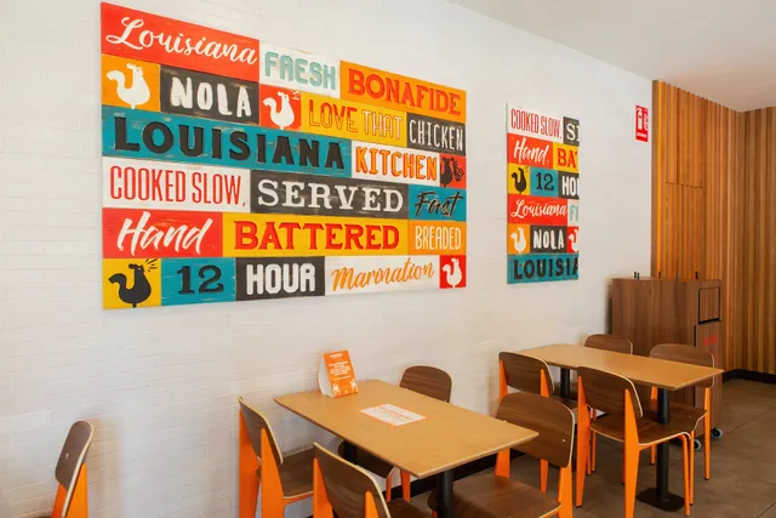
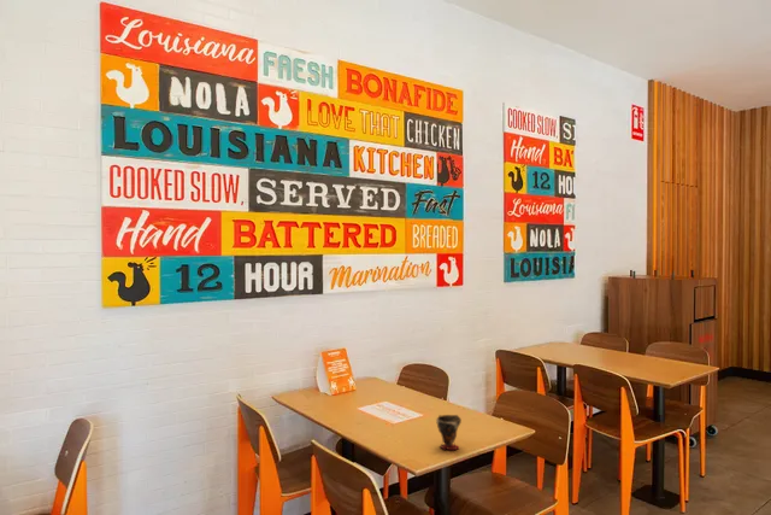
+ cup (448, 432)
